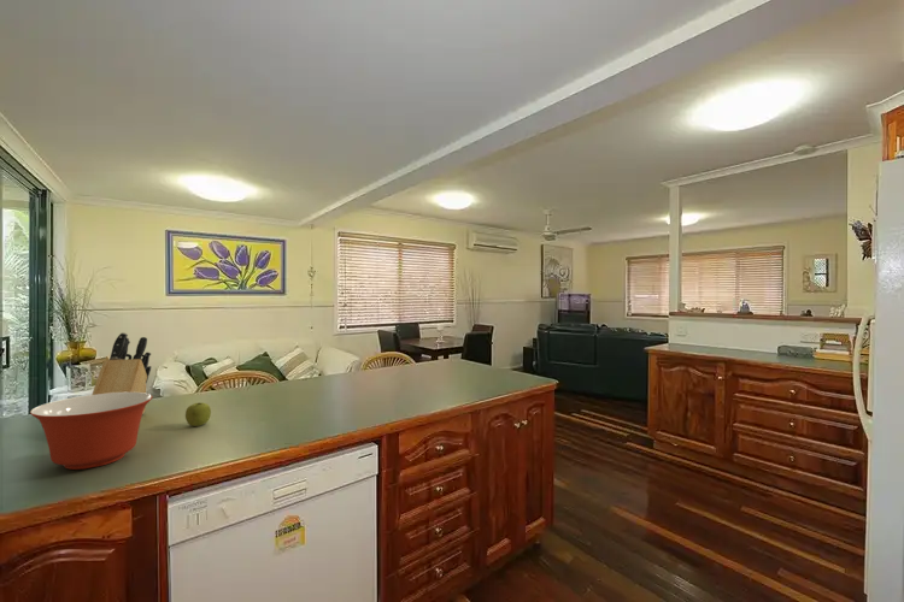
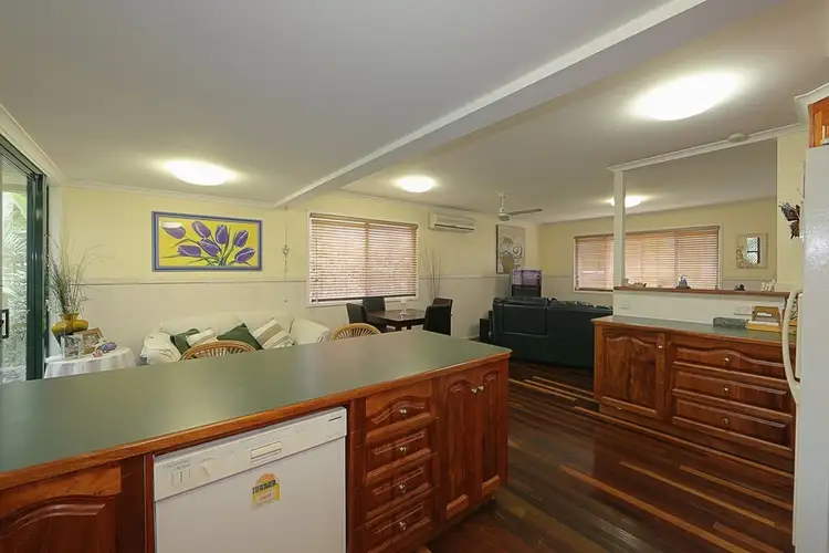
- fruit (198, 413)
- knife block (121, 377)
- mixing bowl (95, 431)
